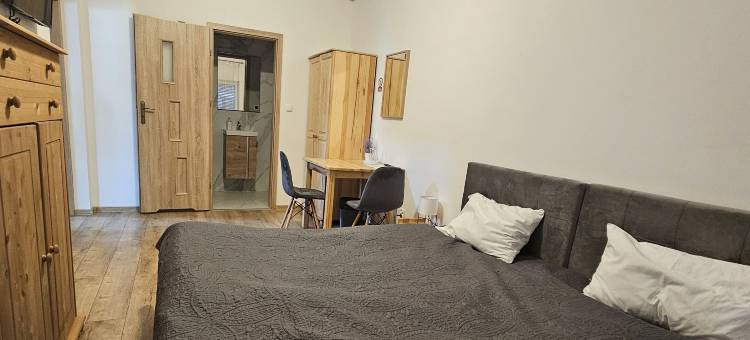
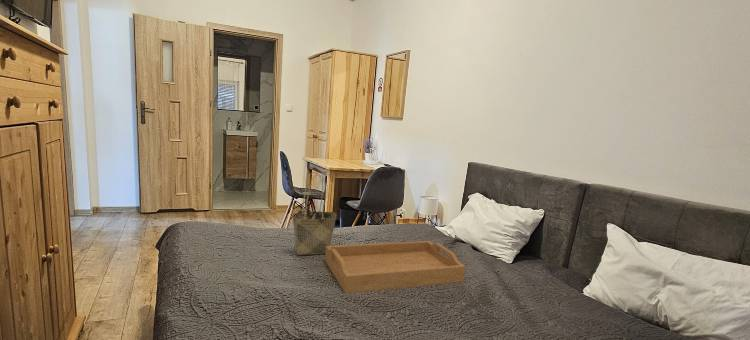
+ tote bag (314, 214)
+ serving tray (393, 261)
